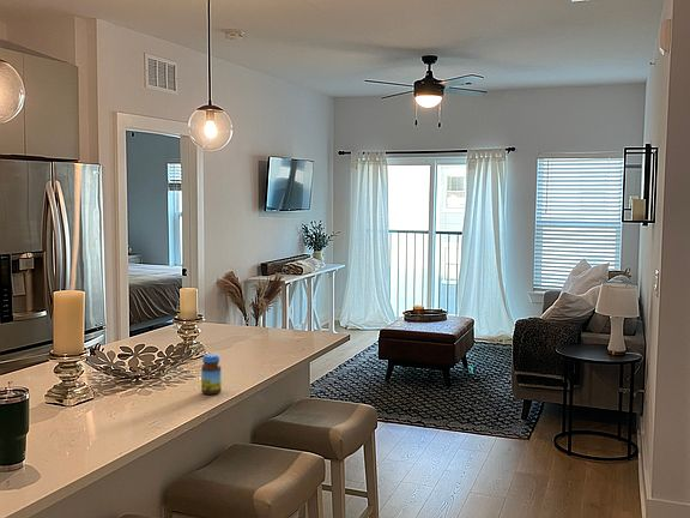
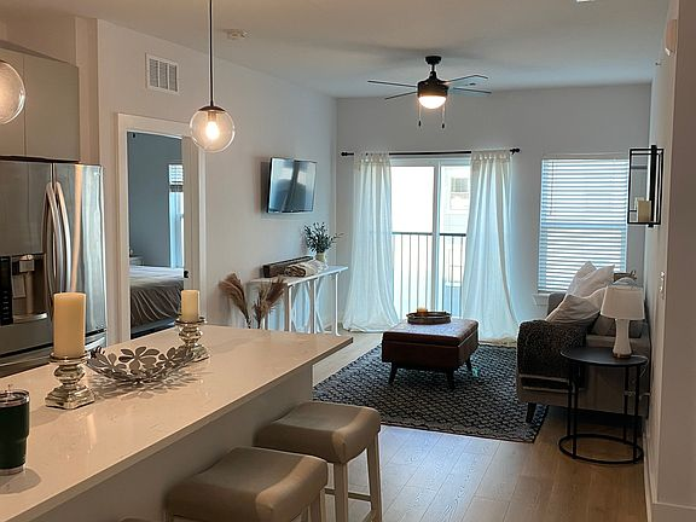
- jar (211, 373)
